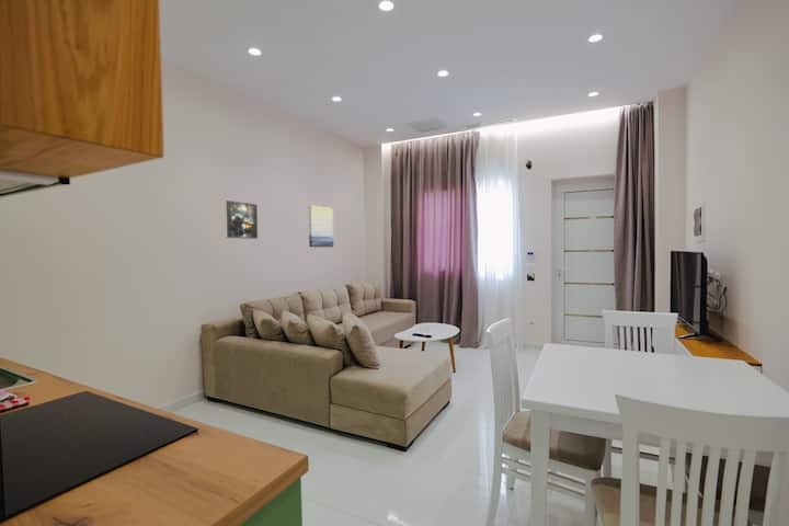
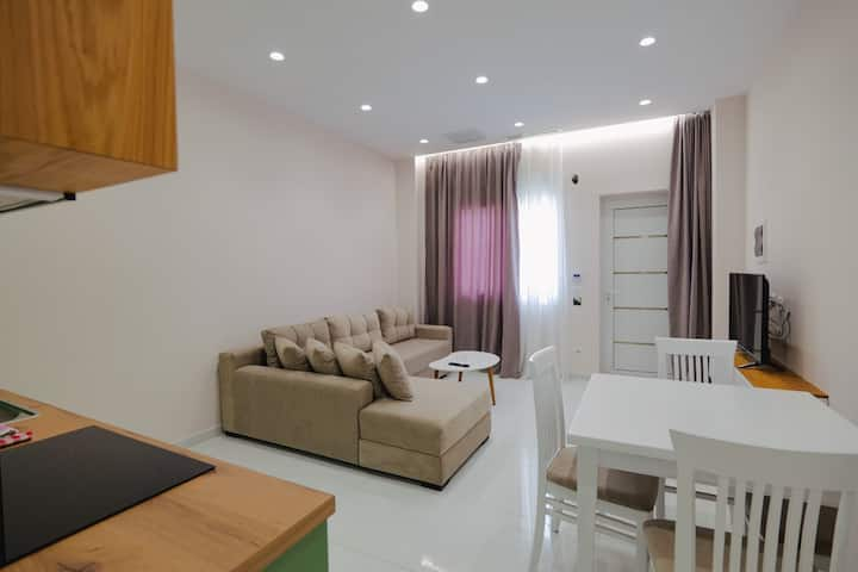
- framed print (242, 220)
- wall art (321, 227)
